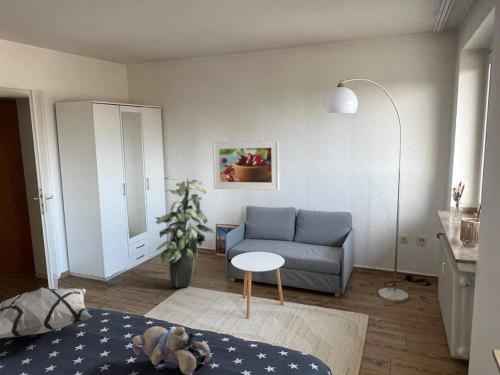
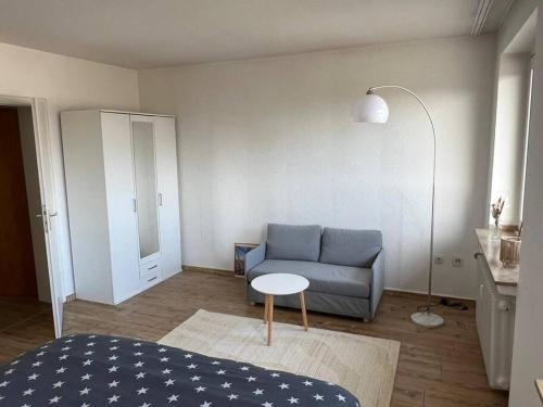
- indoor plant (181, 230)
- decorative pillow (43, 310)
- teddy bear (171, 345)
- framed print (245, 165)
